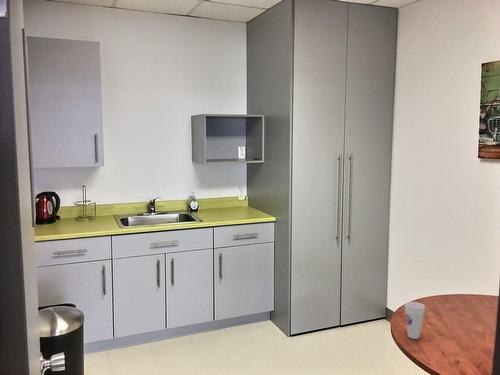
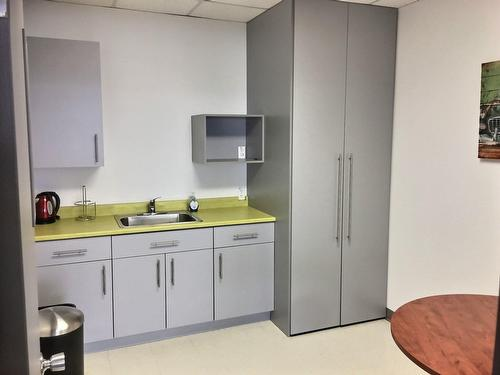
- cup (414, 321)
